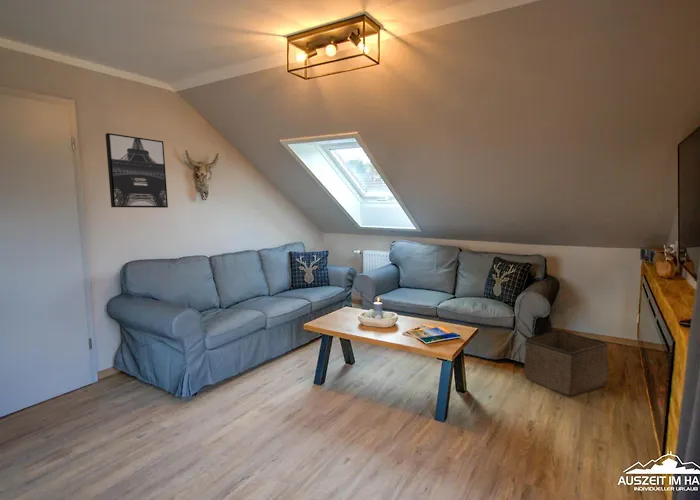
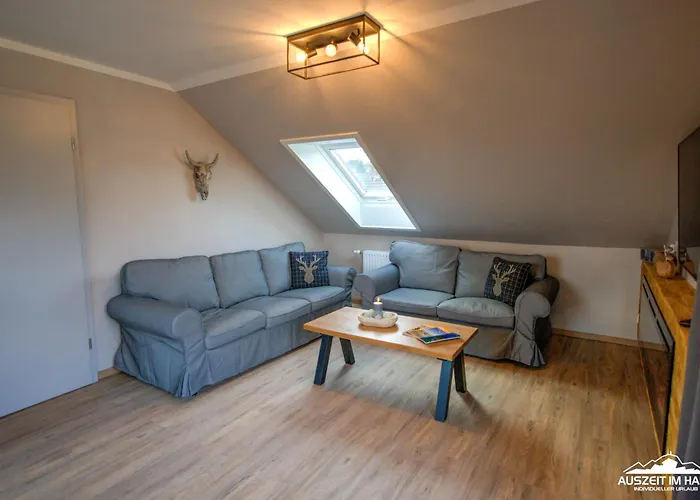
- wall art (138, 172)
- storage bin (564, 360)
